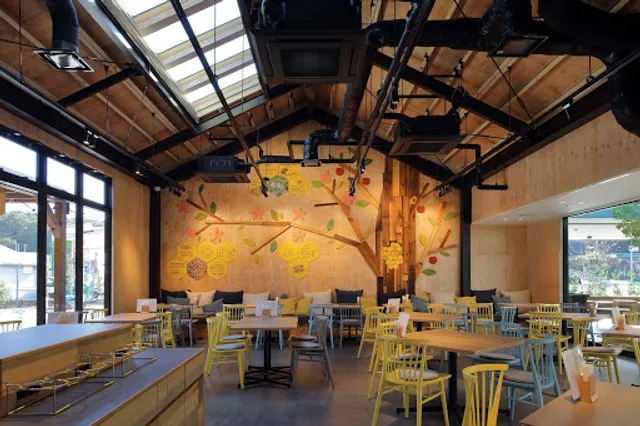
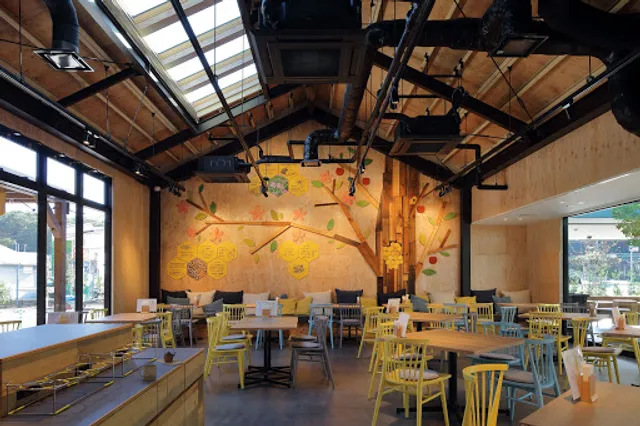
+ cup (147, 372)
+ teapot (167, 355)
